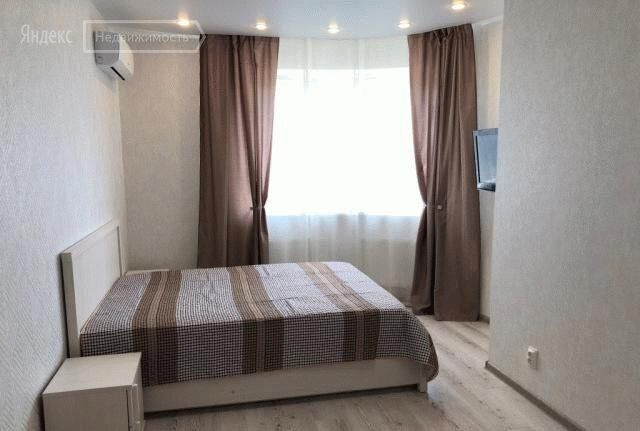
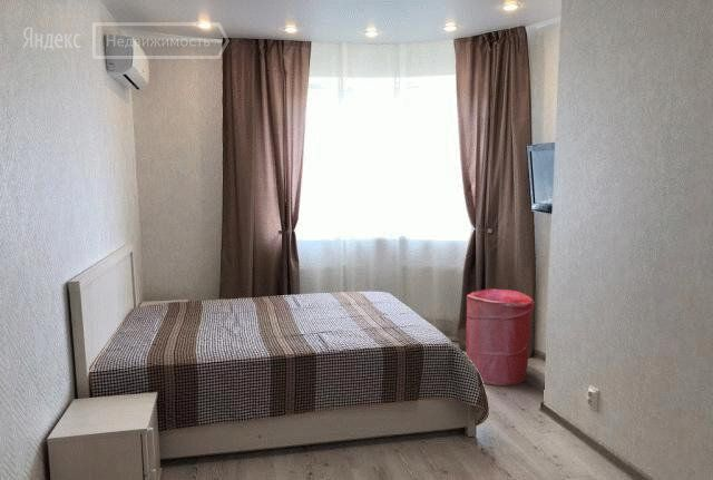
+ laundry hamper (498, 334)
